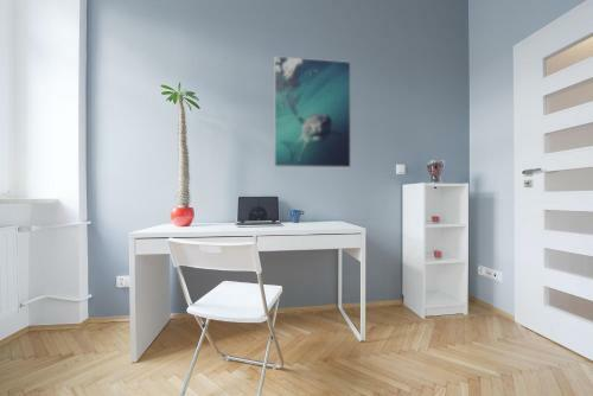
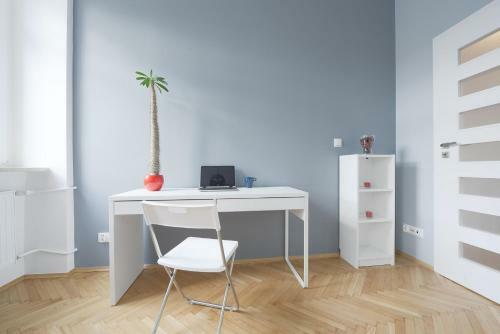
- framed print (312, 113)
